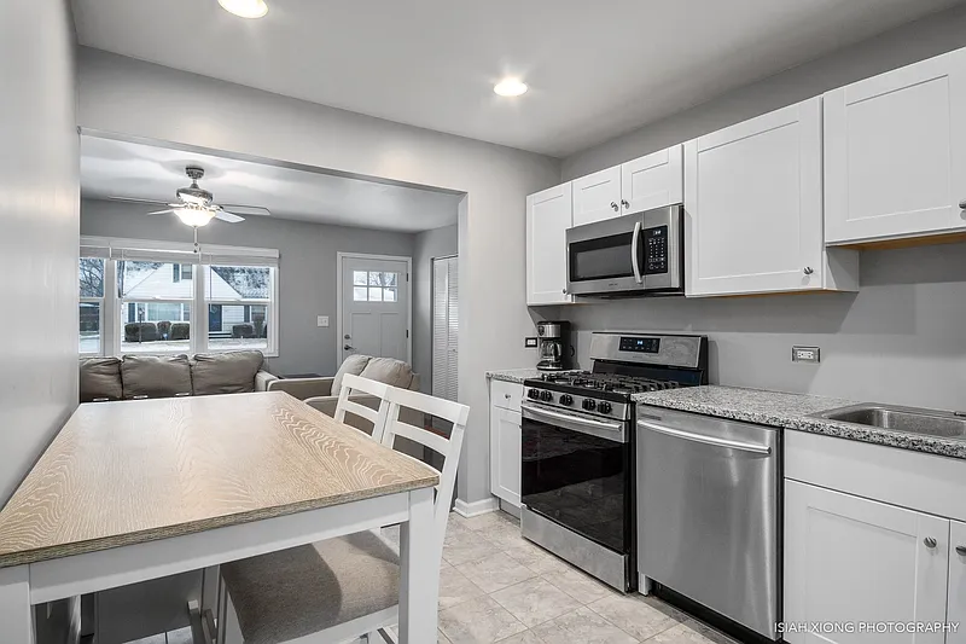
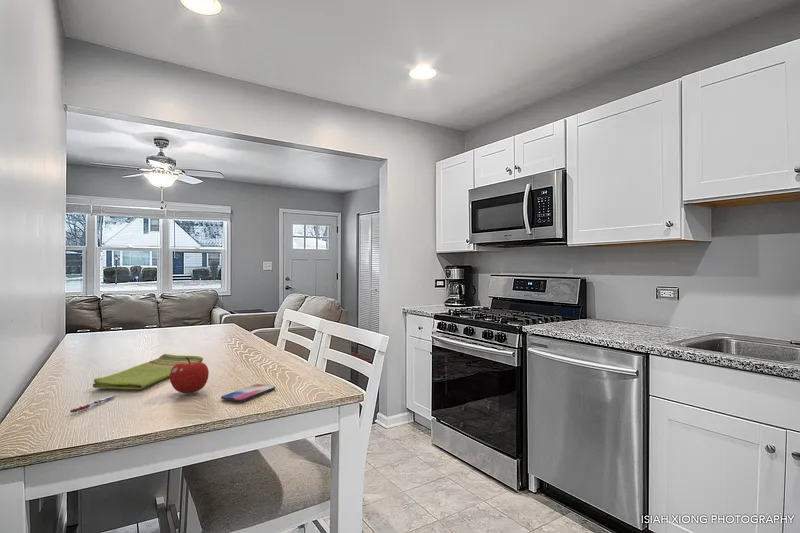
+ smartphone (249, 392)
+ pen (94, 402)
+ dish towel (154, 369)
+ fruit (189, 374)
